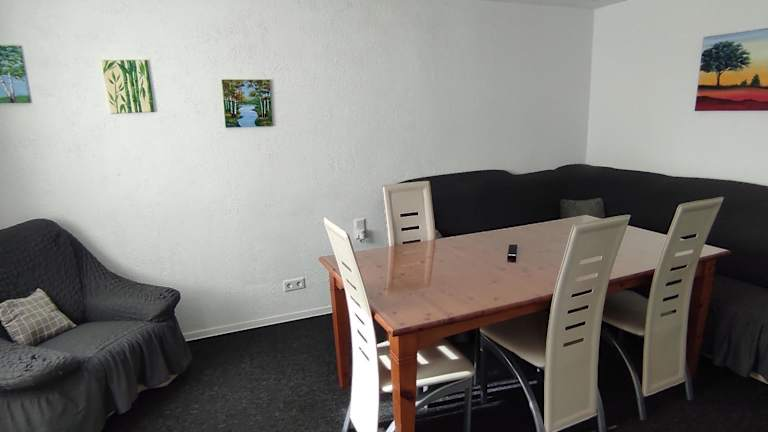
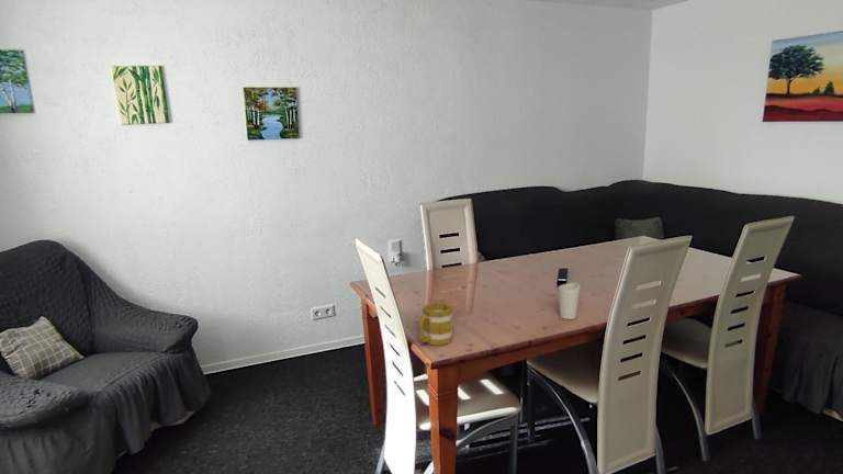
+ mug (434, 325)
+ cup (569, 301)
